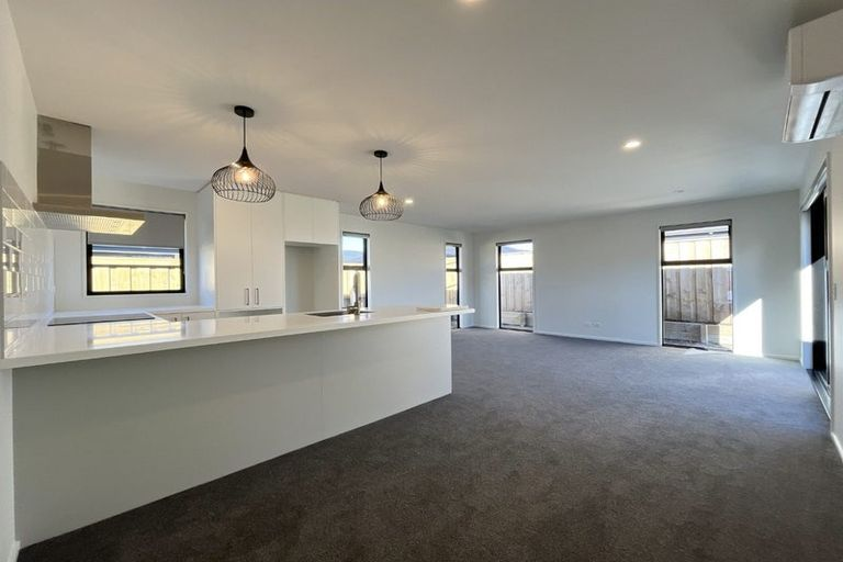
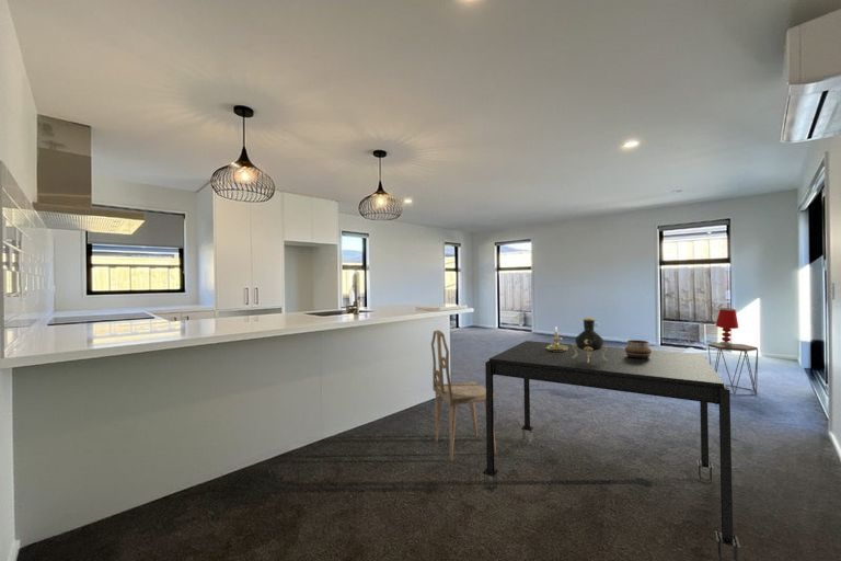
+ candle holder (555, 336)
+ table lamp (725, 327)
+ side table (736, 368)
+ vase (588, 339)
+ chair (462, 388)
+ decorative bowl (637, 348)
+ dining table (599, 388)
